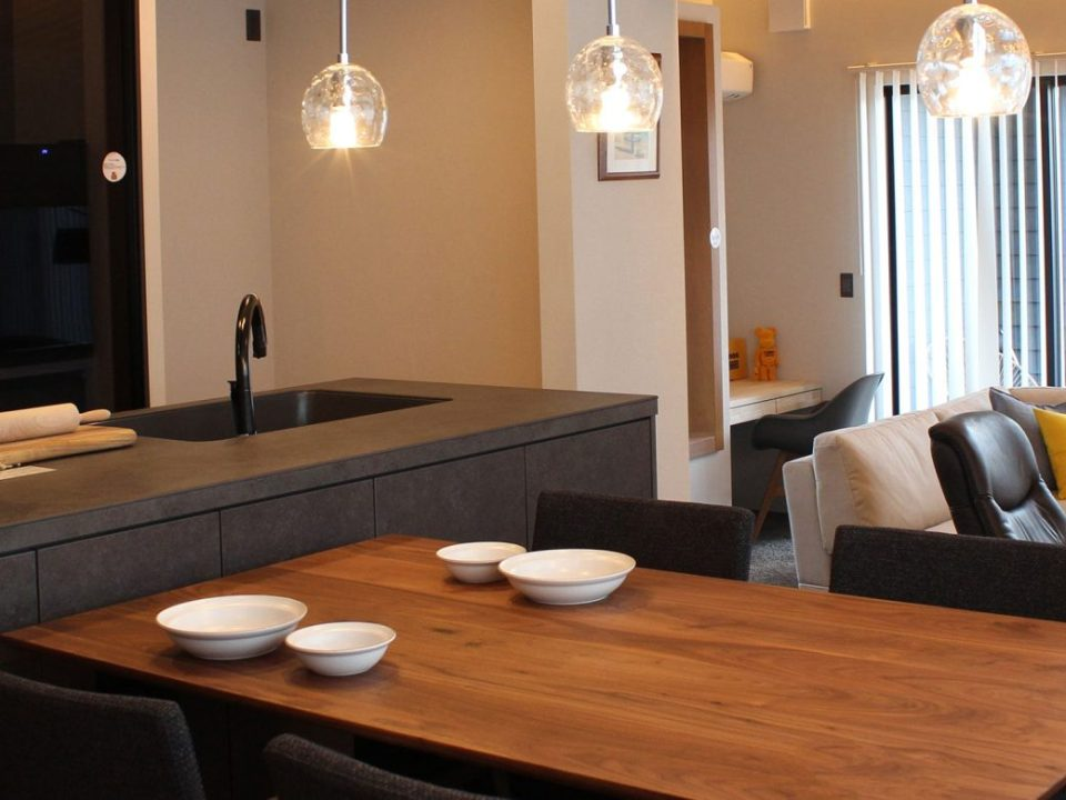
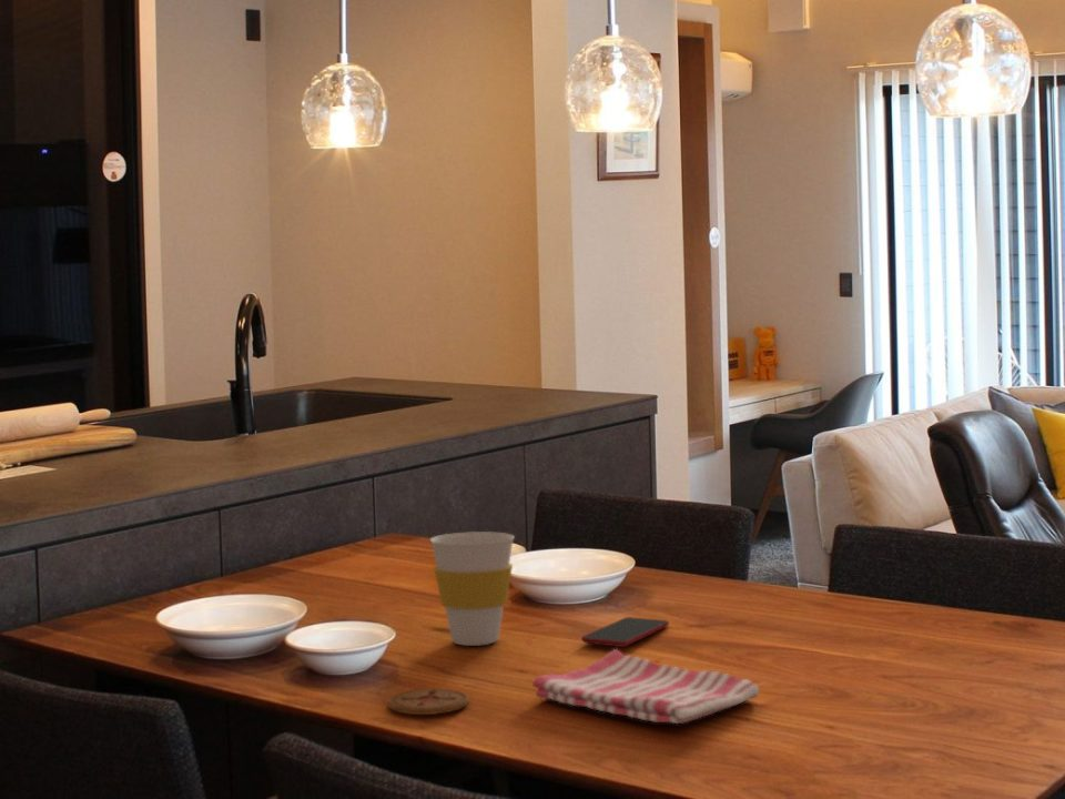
+ smartphone (626, 631)
+ dish towel (645, 686)
+ cup (474, 589)
+ coaster (428, 700)
